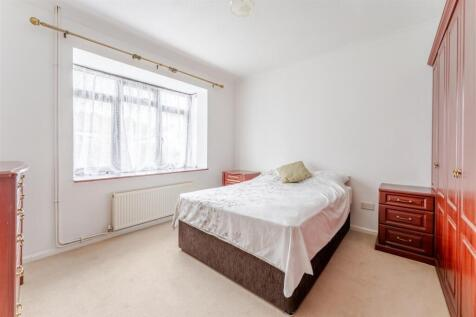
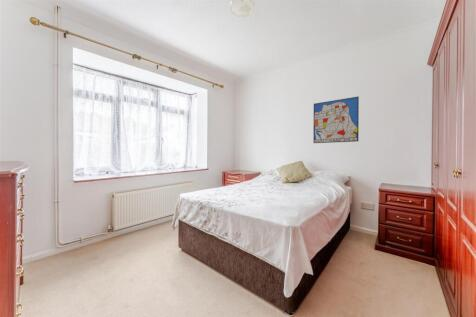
+ wall art (334, 121)
